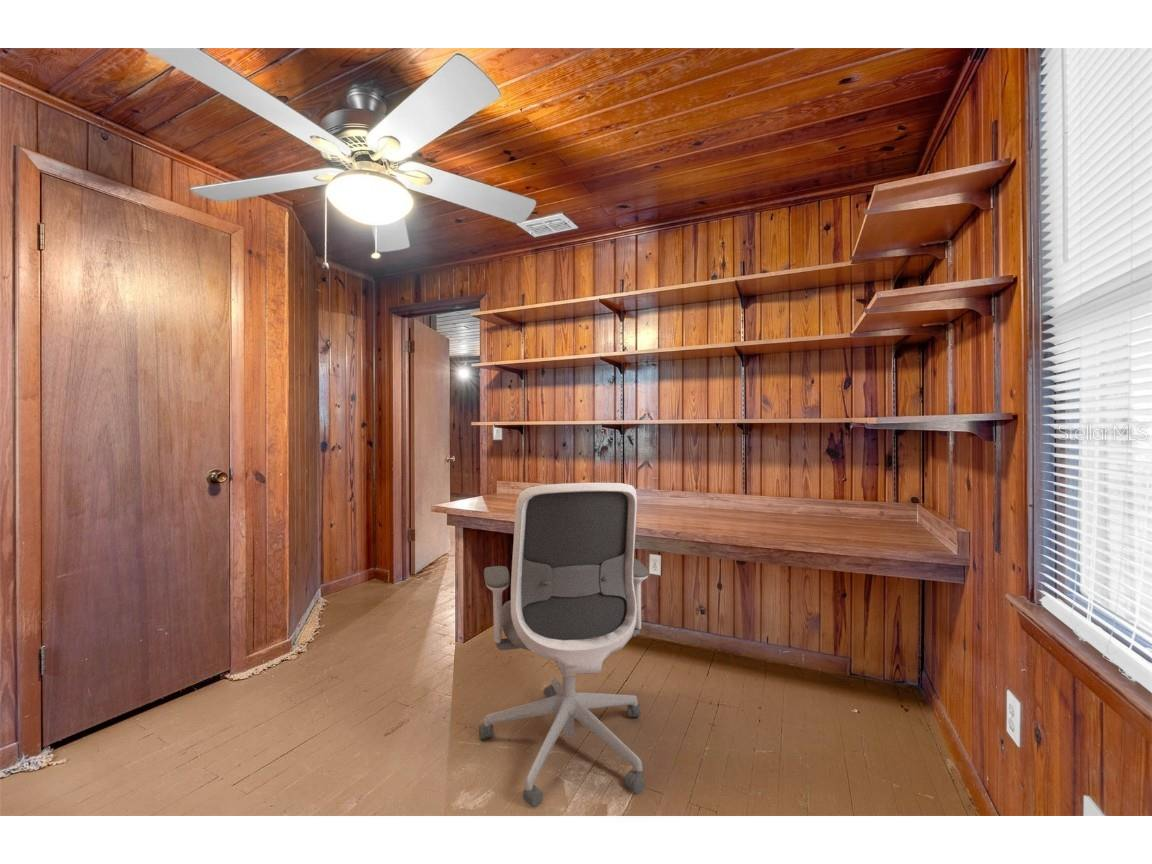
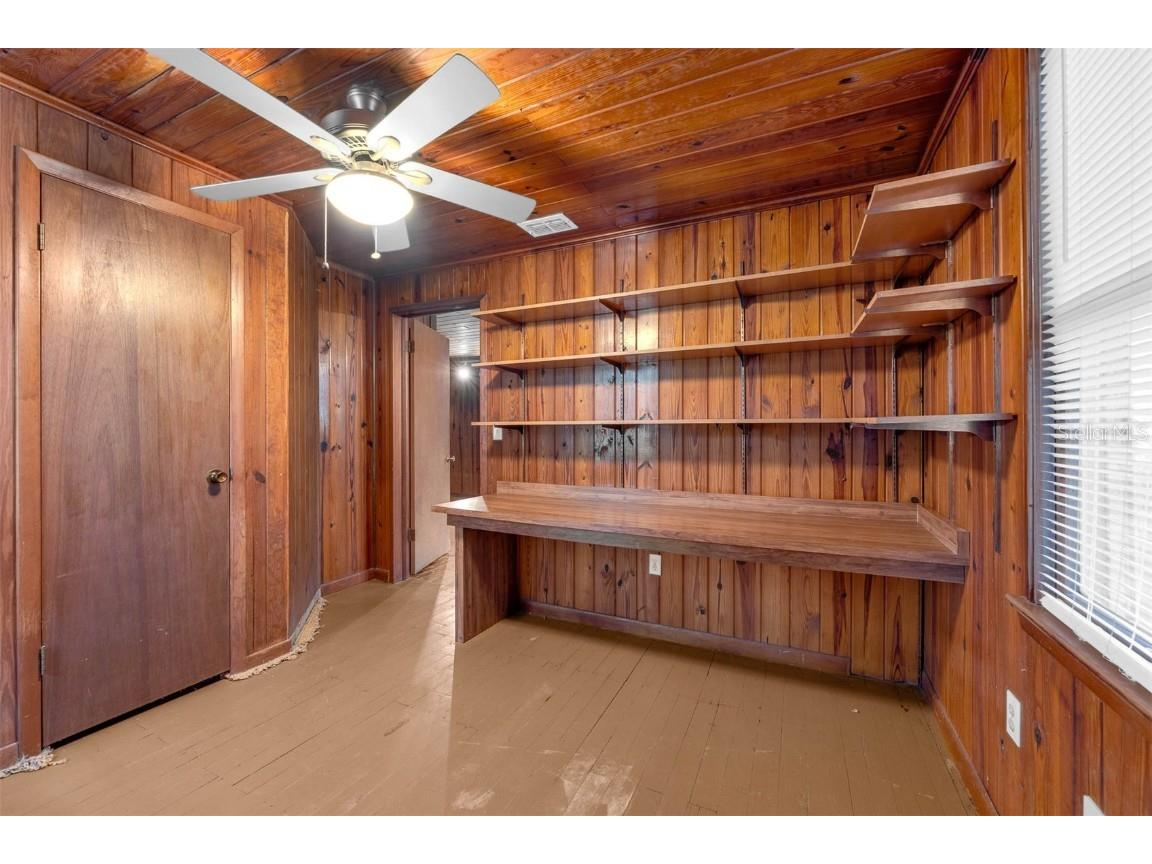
- office chair (562, 610)
